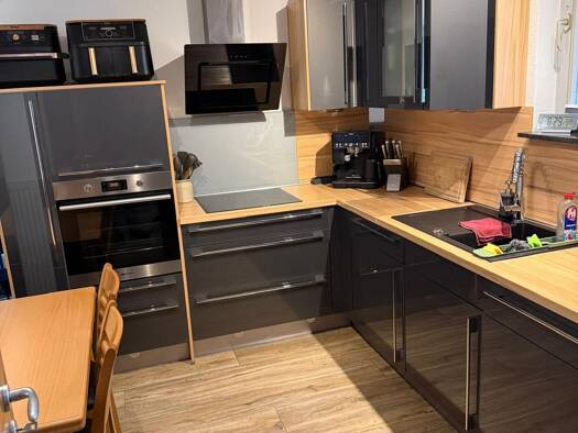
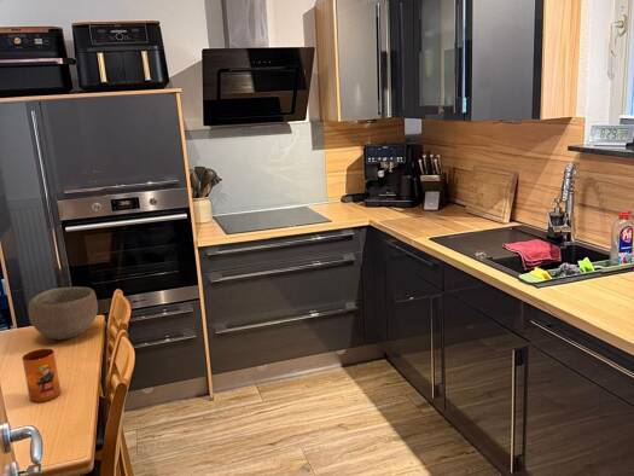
+ mug (40, 372)
+ bowl (64, 314)
